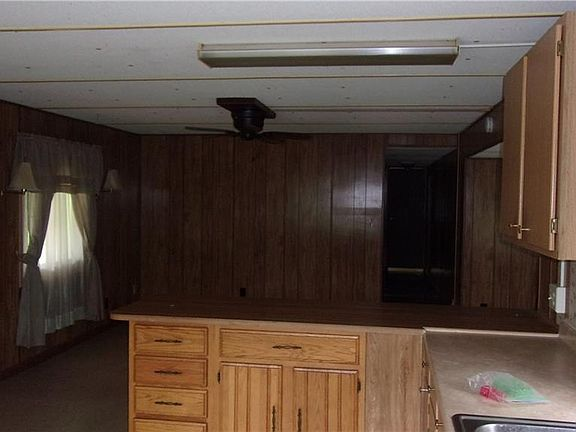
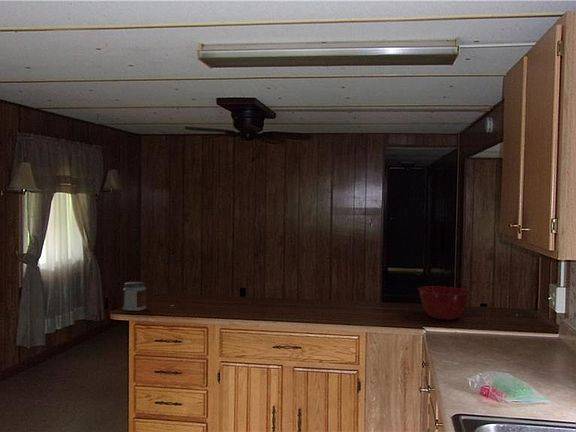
+ jar (134, 295)
+ mixing bowl (443, 303)
